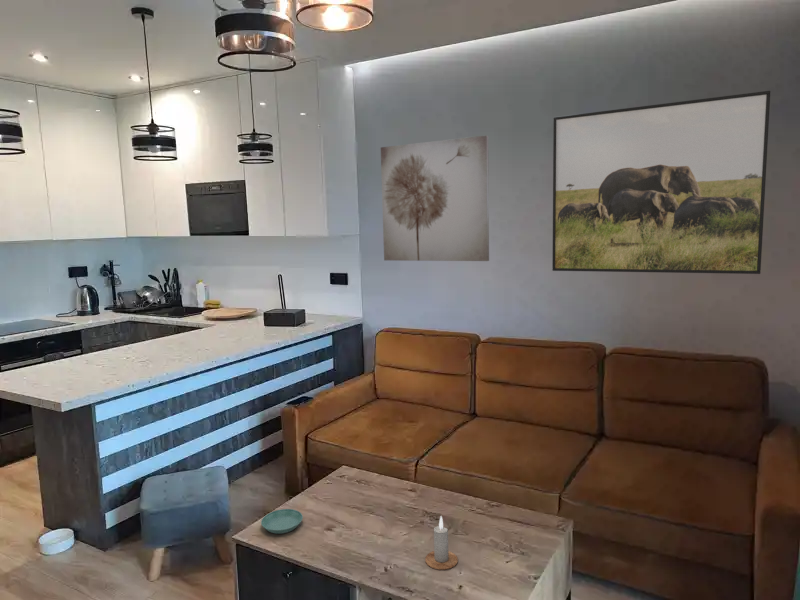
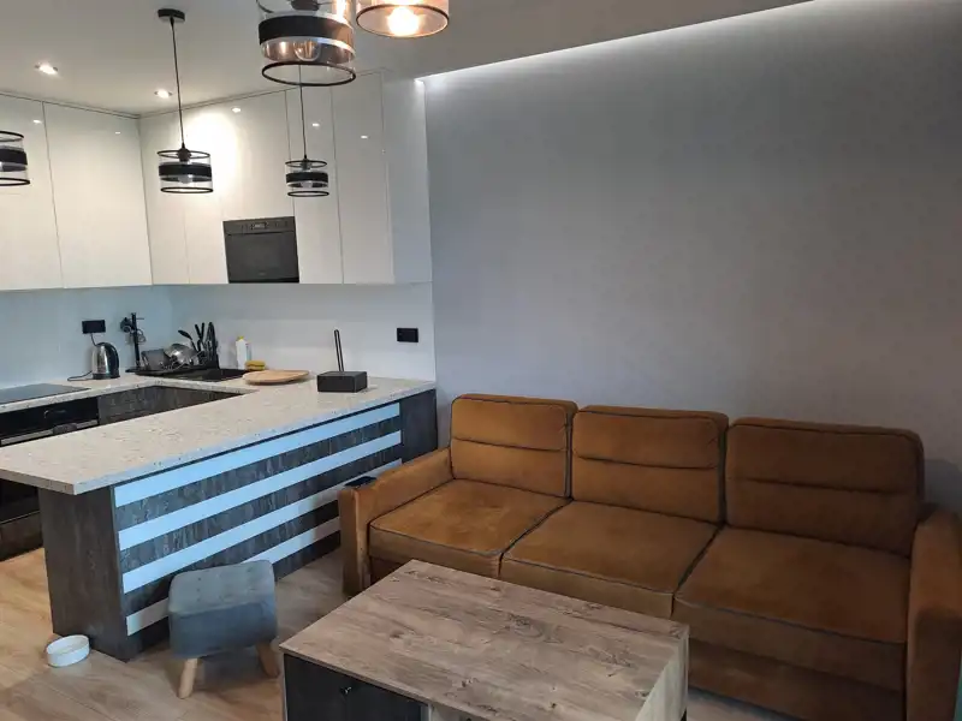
- candle (441, 538)
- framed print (650, 190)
- wall art (432, 202)
- saucer (282, 522)
